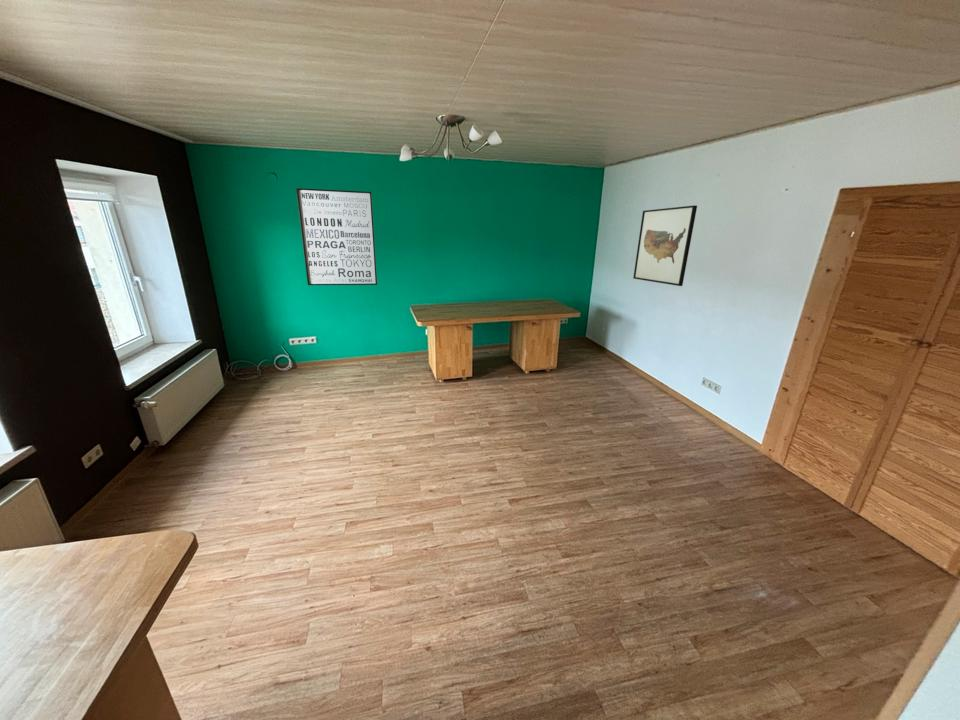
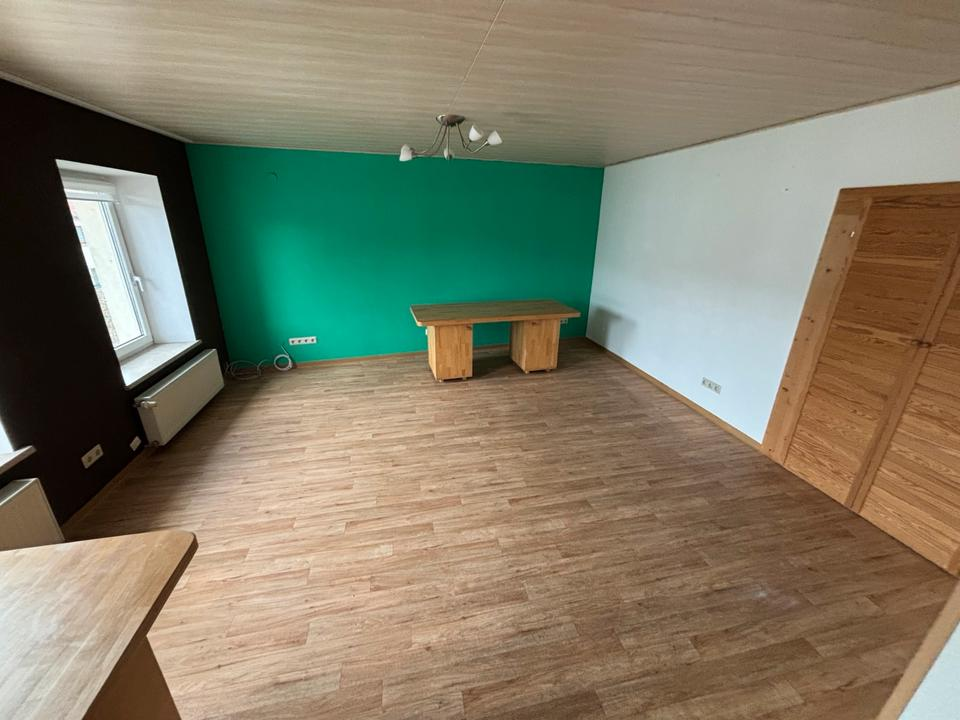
- wall art (661, 246)
- wall art (339, 239)
